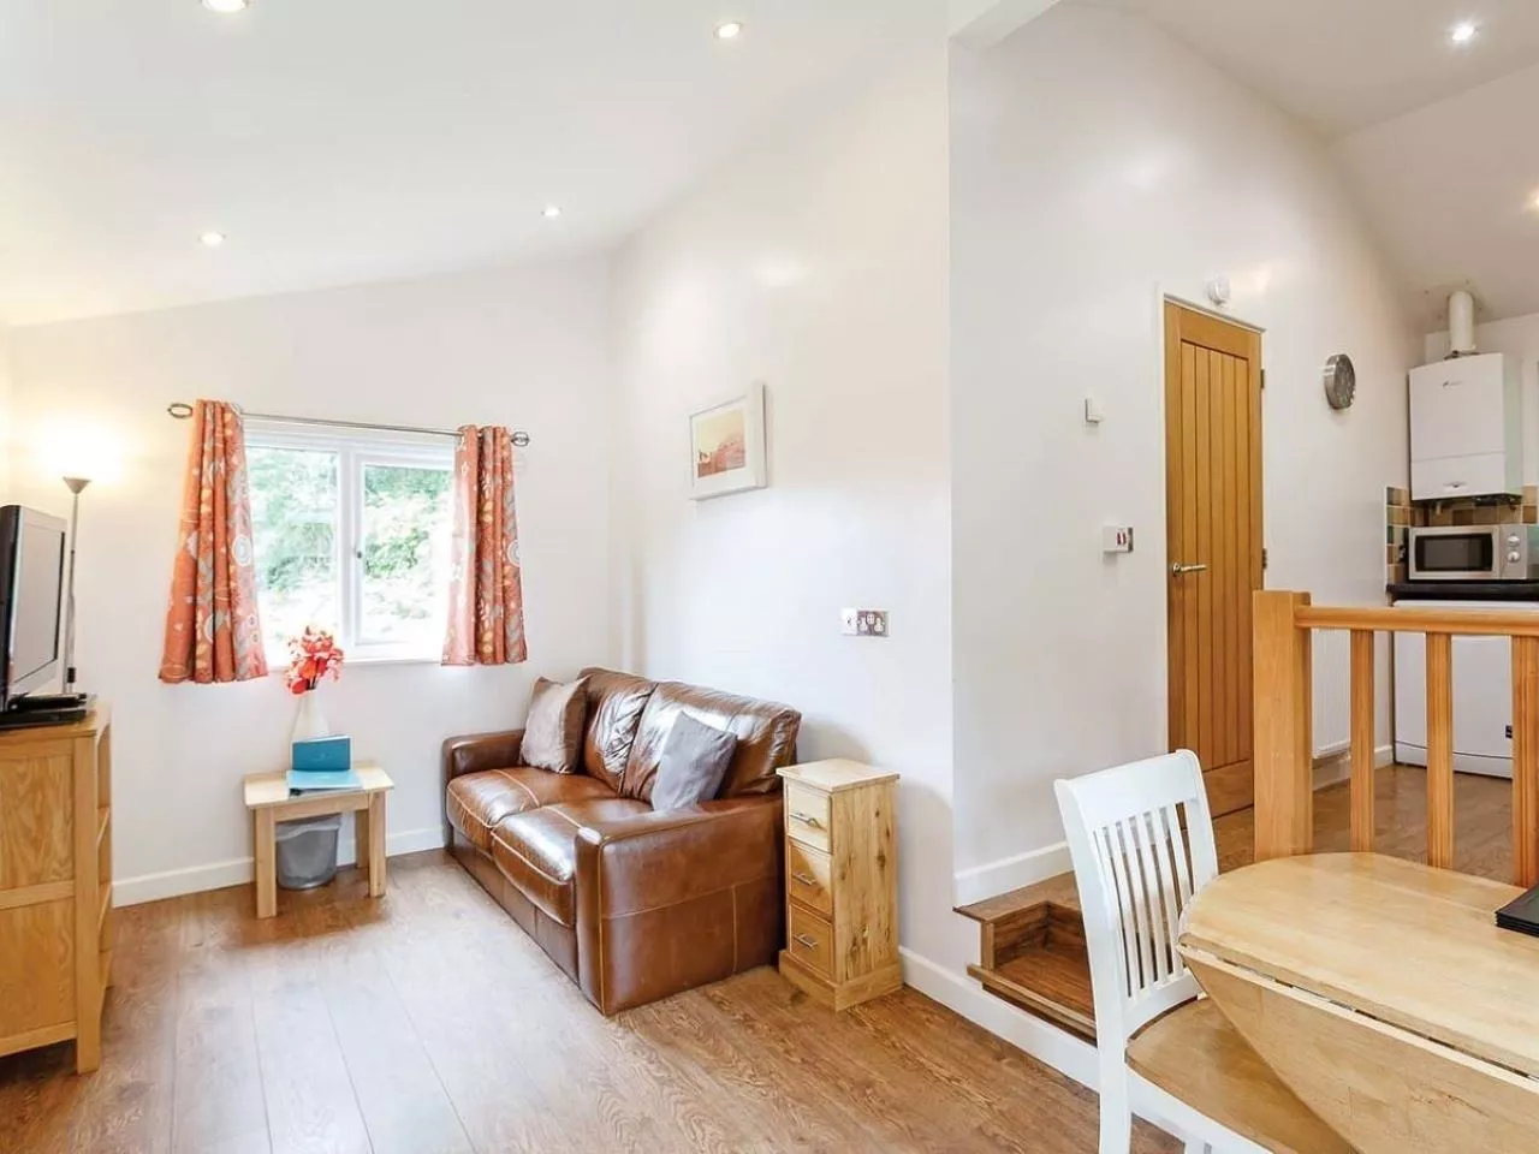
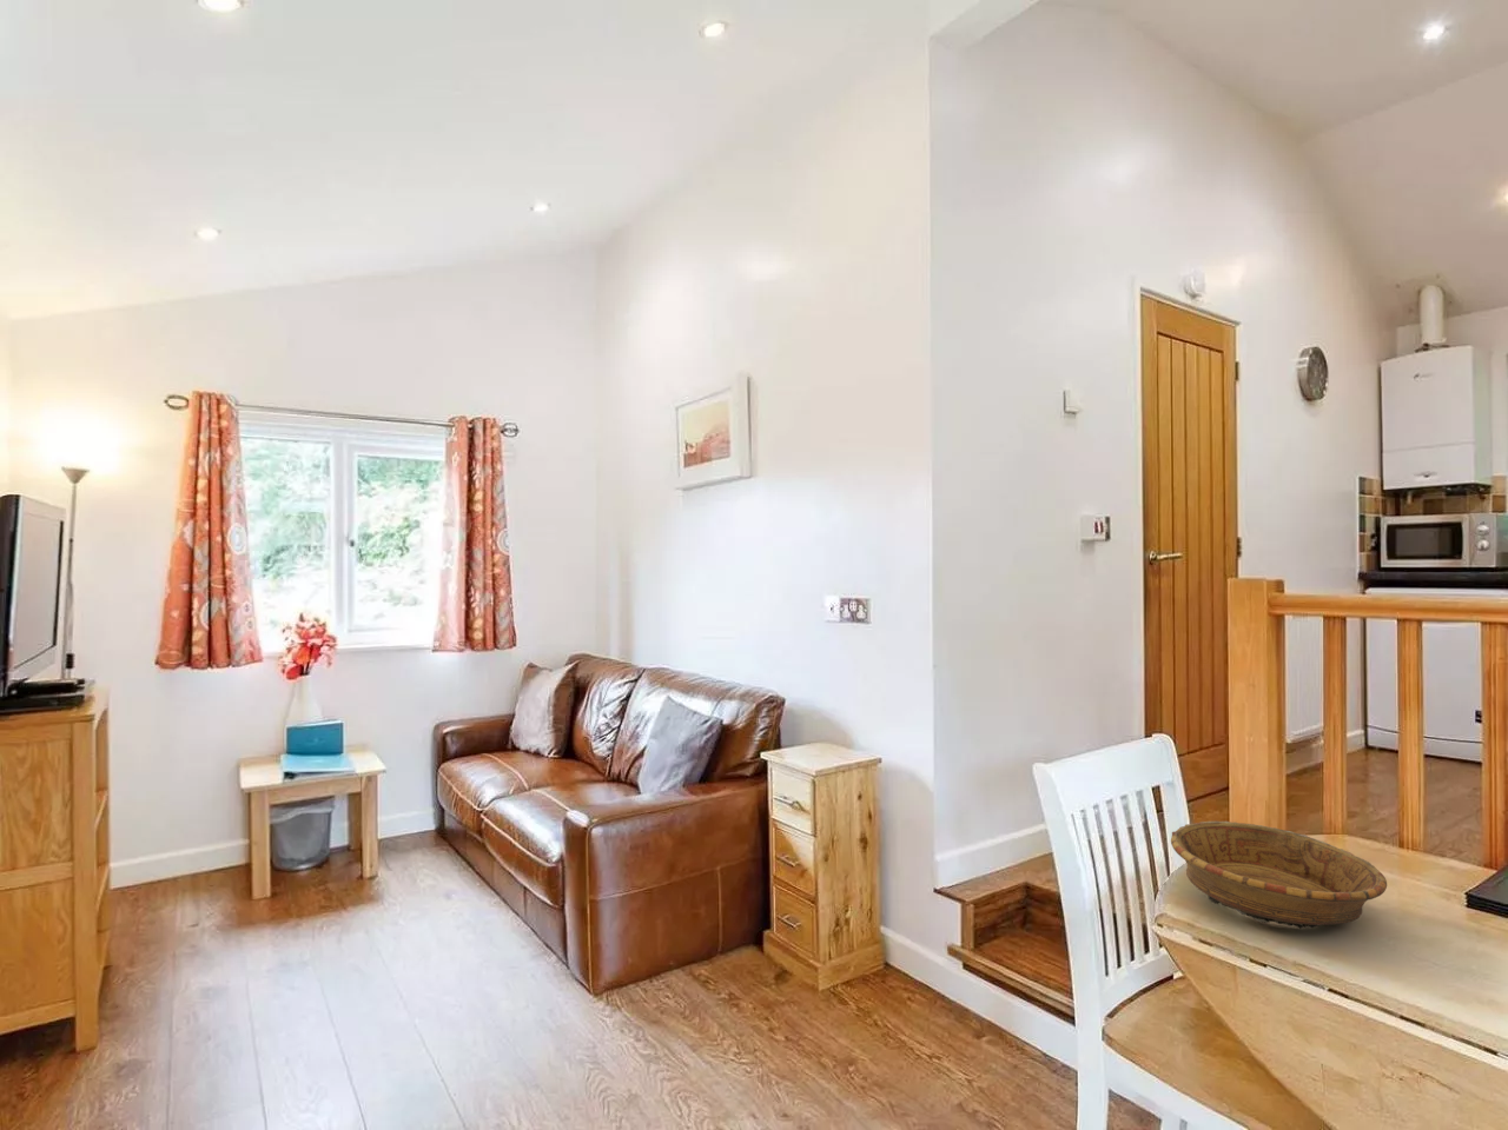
+ decorative bowl (1273, 878)
